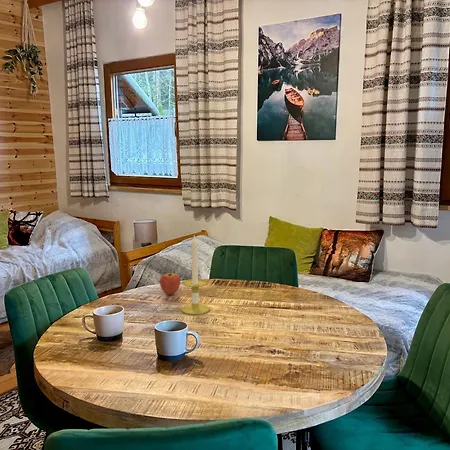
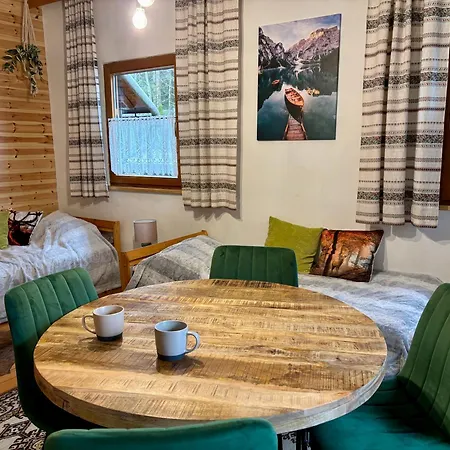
- fruit (170, 281)
- candle (194, 272)
